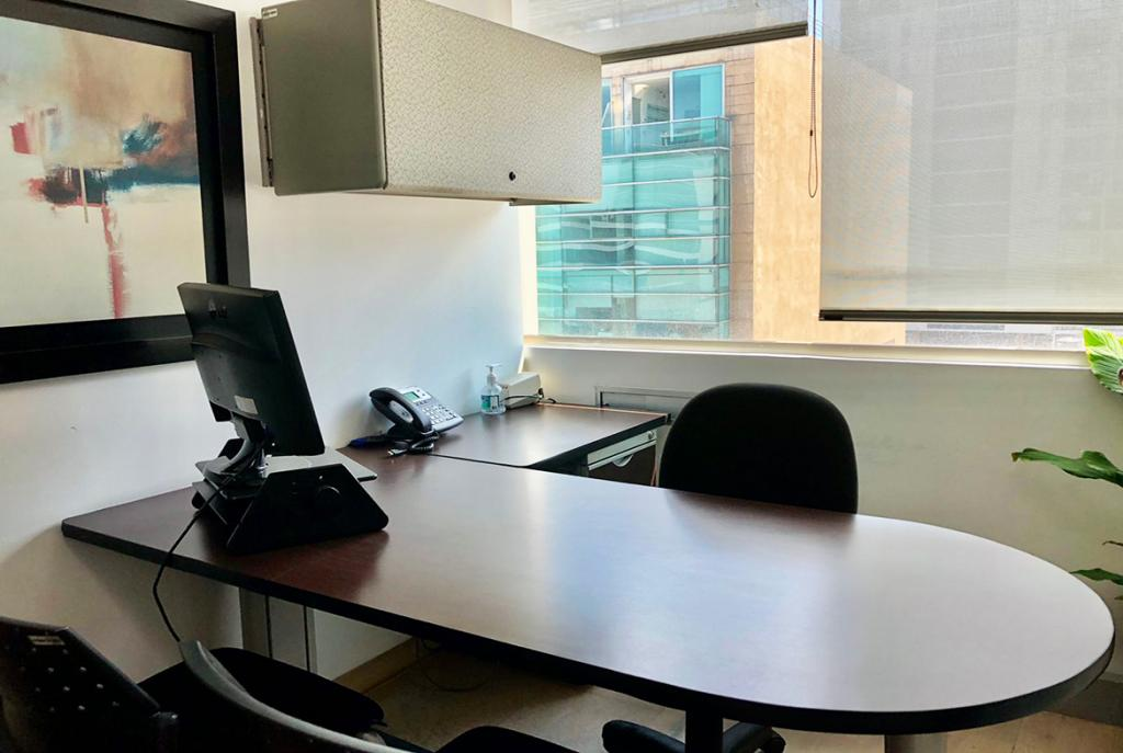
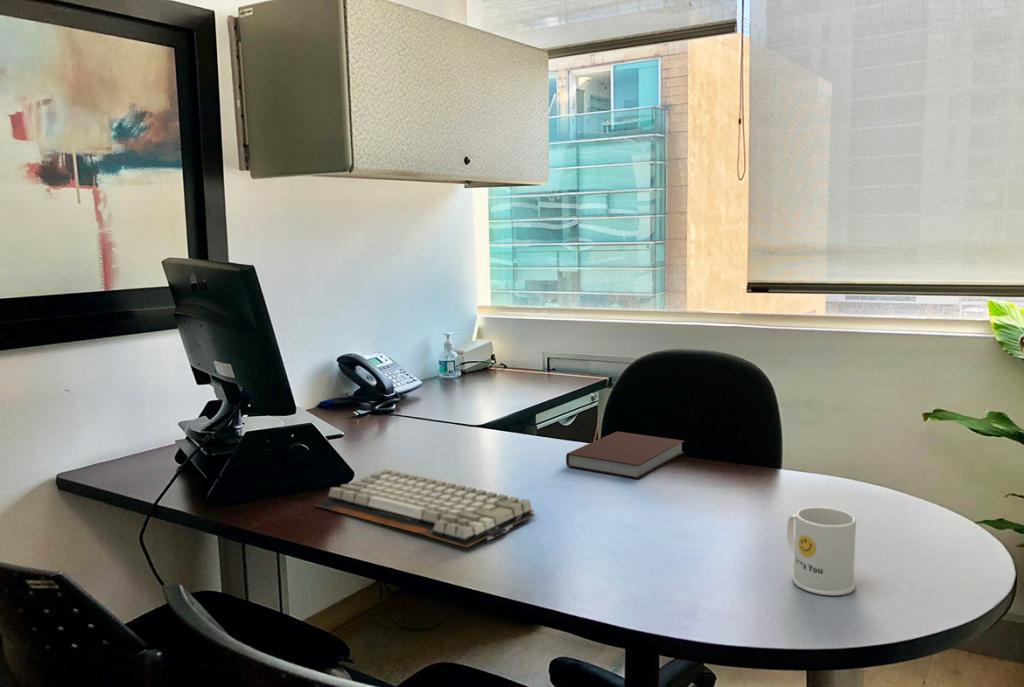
+ keyboard (425, 502)
+ mug (816, 546)
+ notebook (626, 453)
